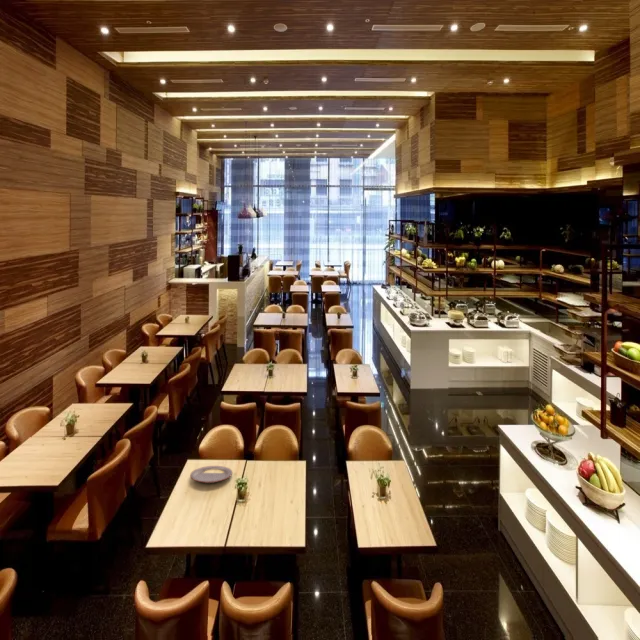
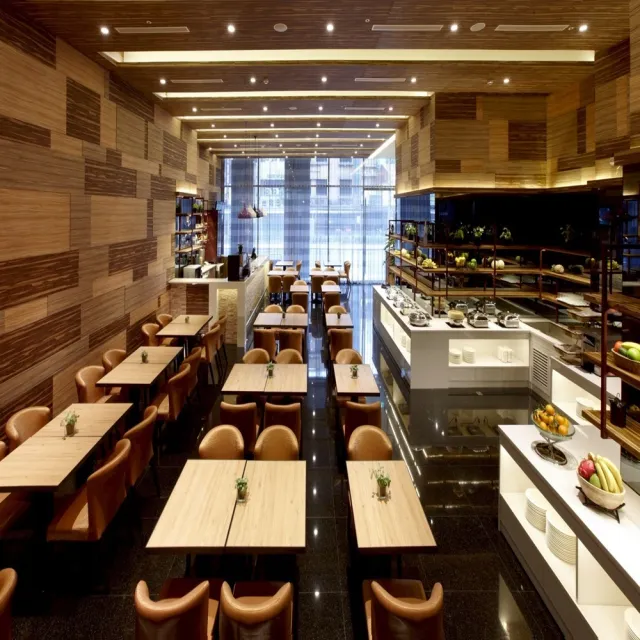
- plate (211, 475)
